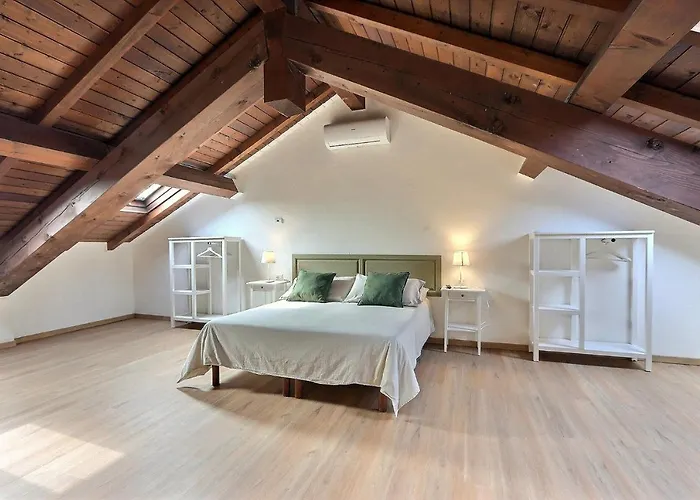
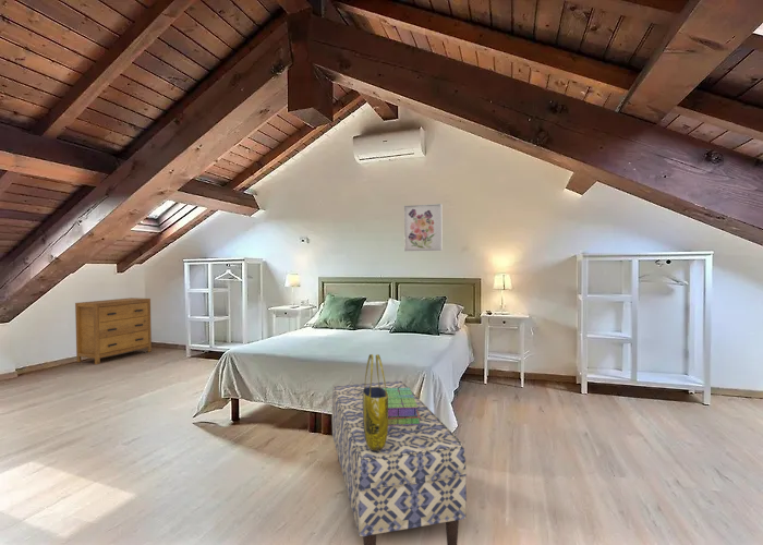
+ bench (386, 452)
+ dresser (116, 328)
+ stack of books (391, 404)
+ tote bag (374, 400)
+ wall art (423, 228)
